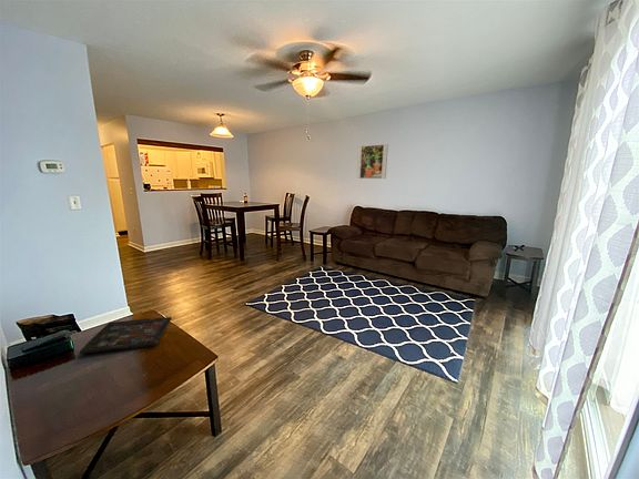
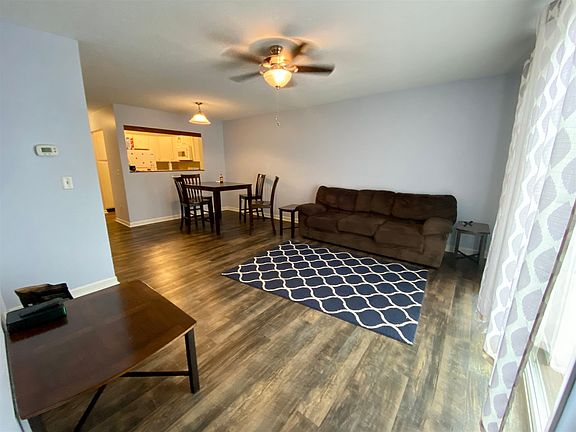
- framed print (372, 162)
- decorative tray (131, 333)
